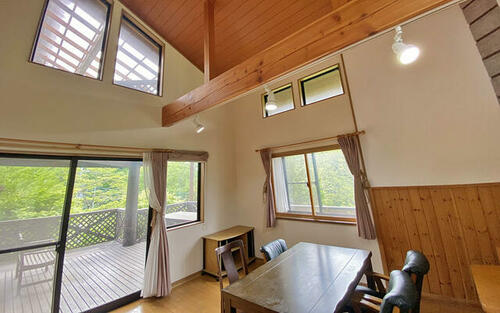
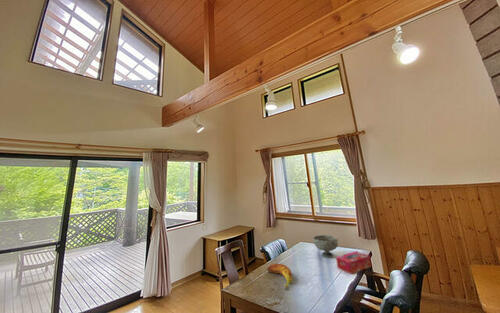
+ decorative bowl (326, 246)
+ banana (279, 272)
+ tissue box (353, 261)
